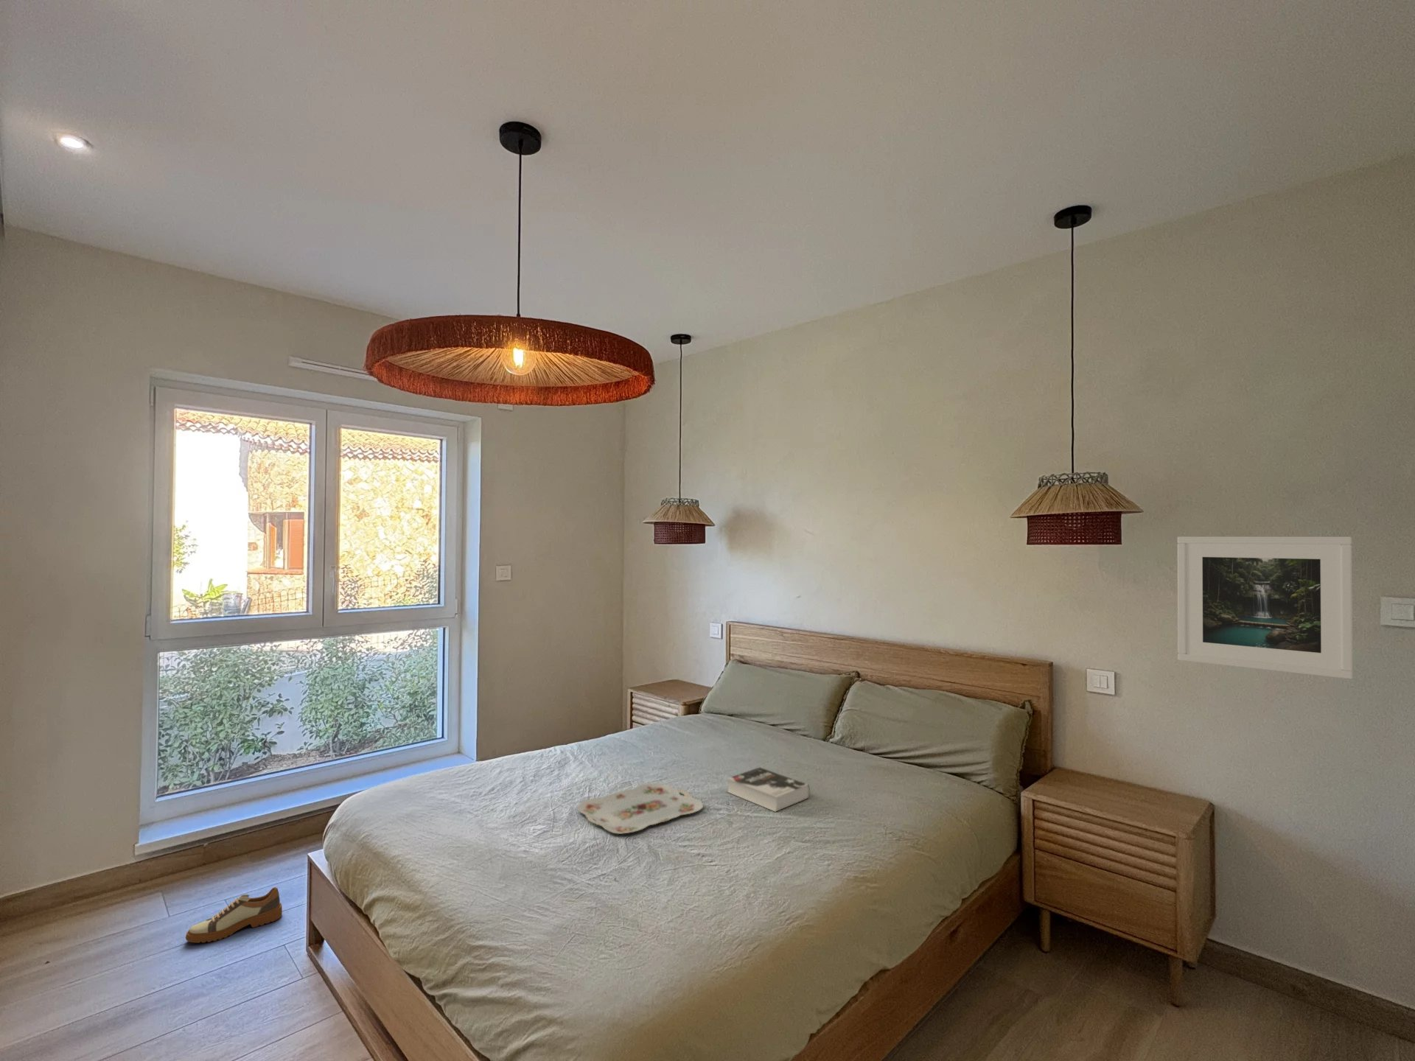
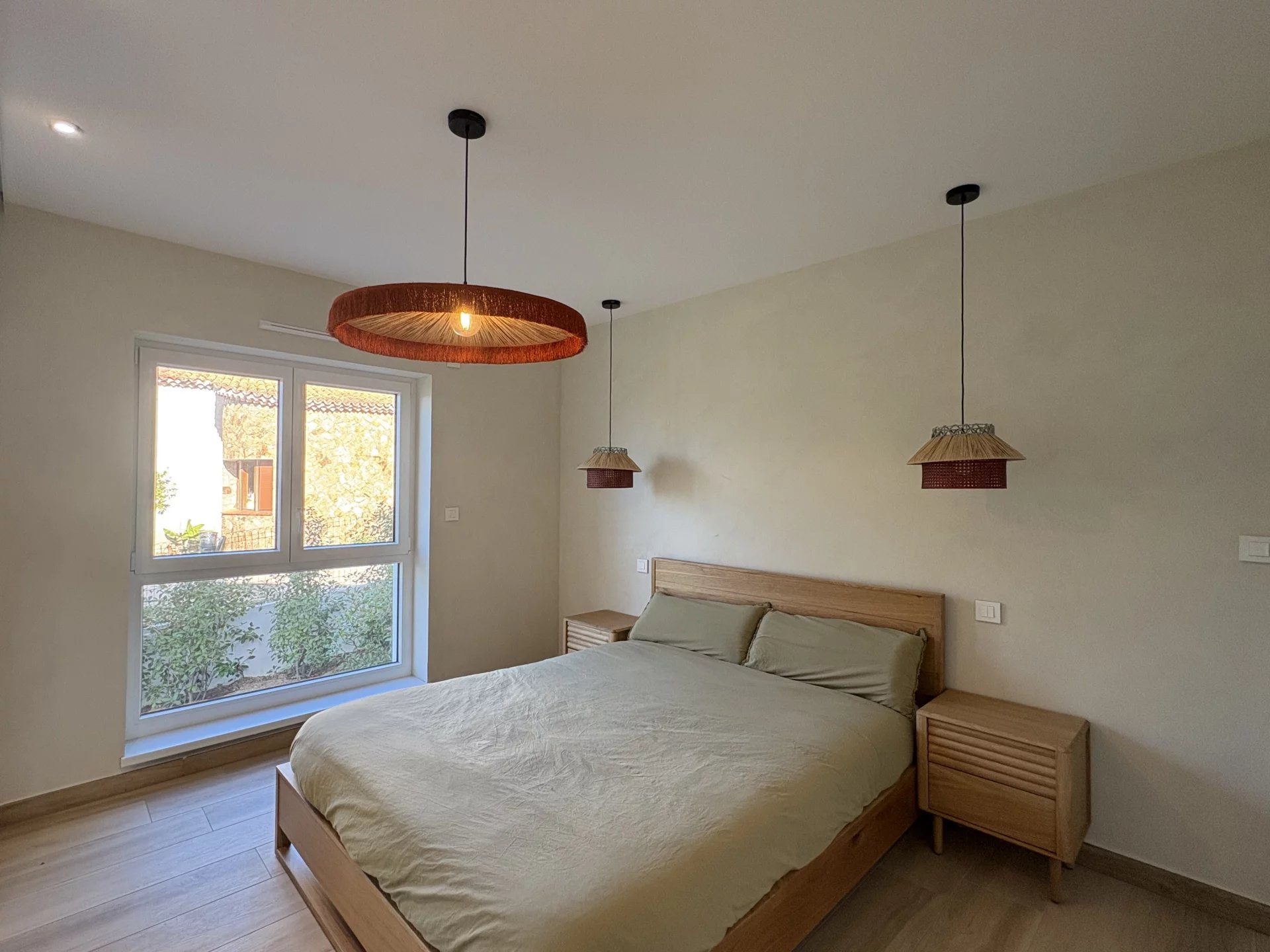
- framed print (1259, 602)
- book (768, 788)
- shoe (235, 912)
- serving tray (641, 808)
